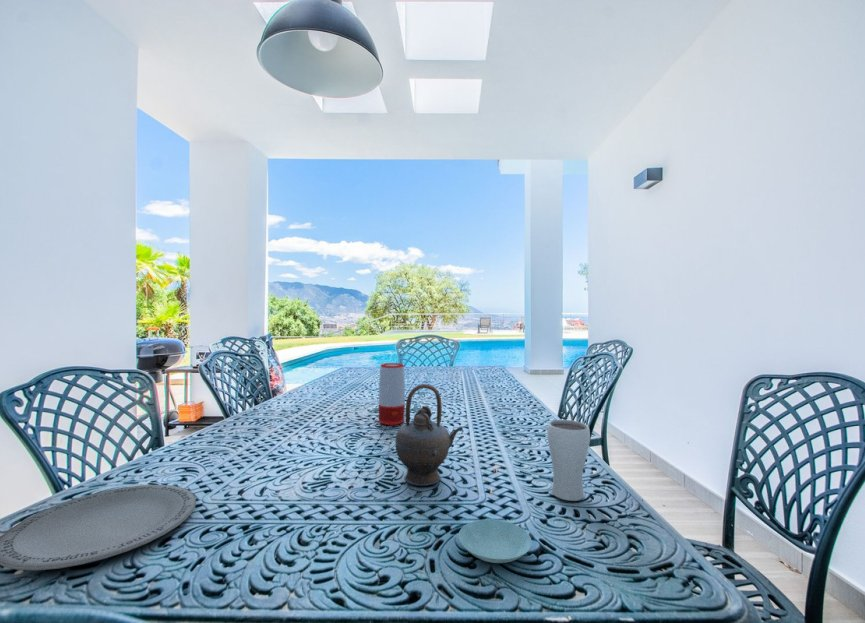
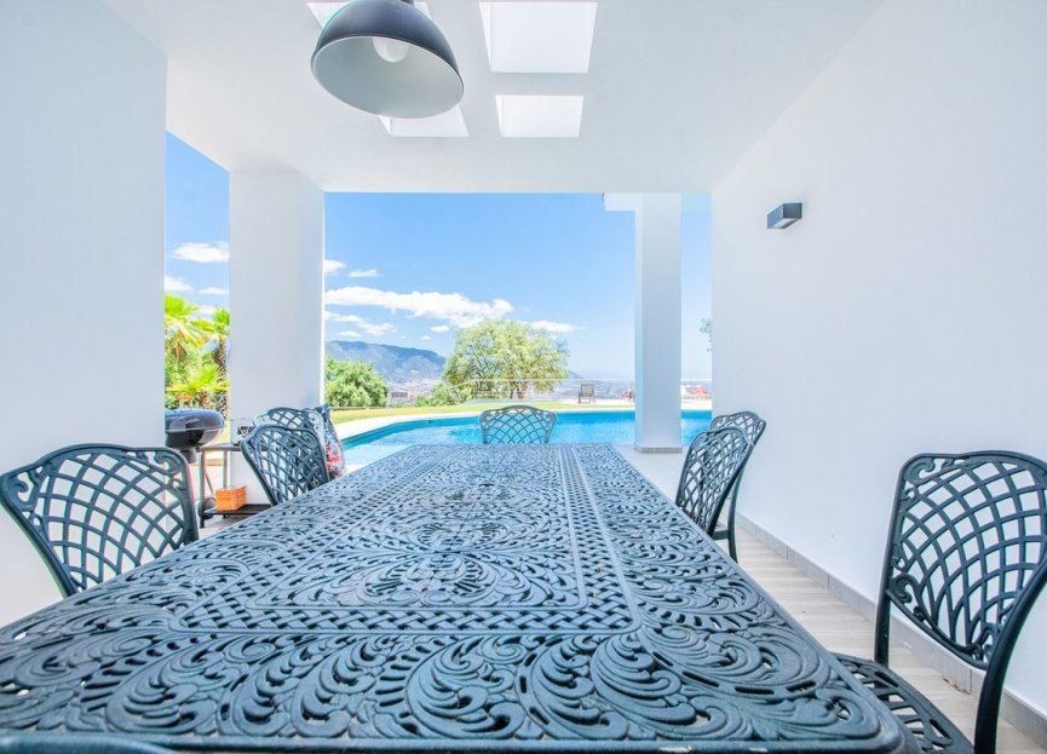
- teapot (429, 432)
- speaker (391, 393)
- plate (106, 522)
- drinking glass (567, 459)
- saucer (494, 543)
